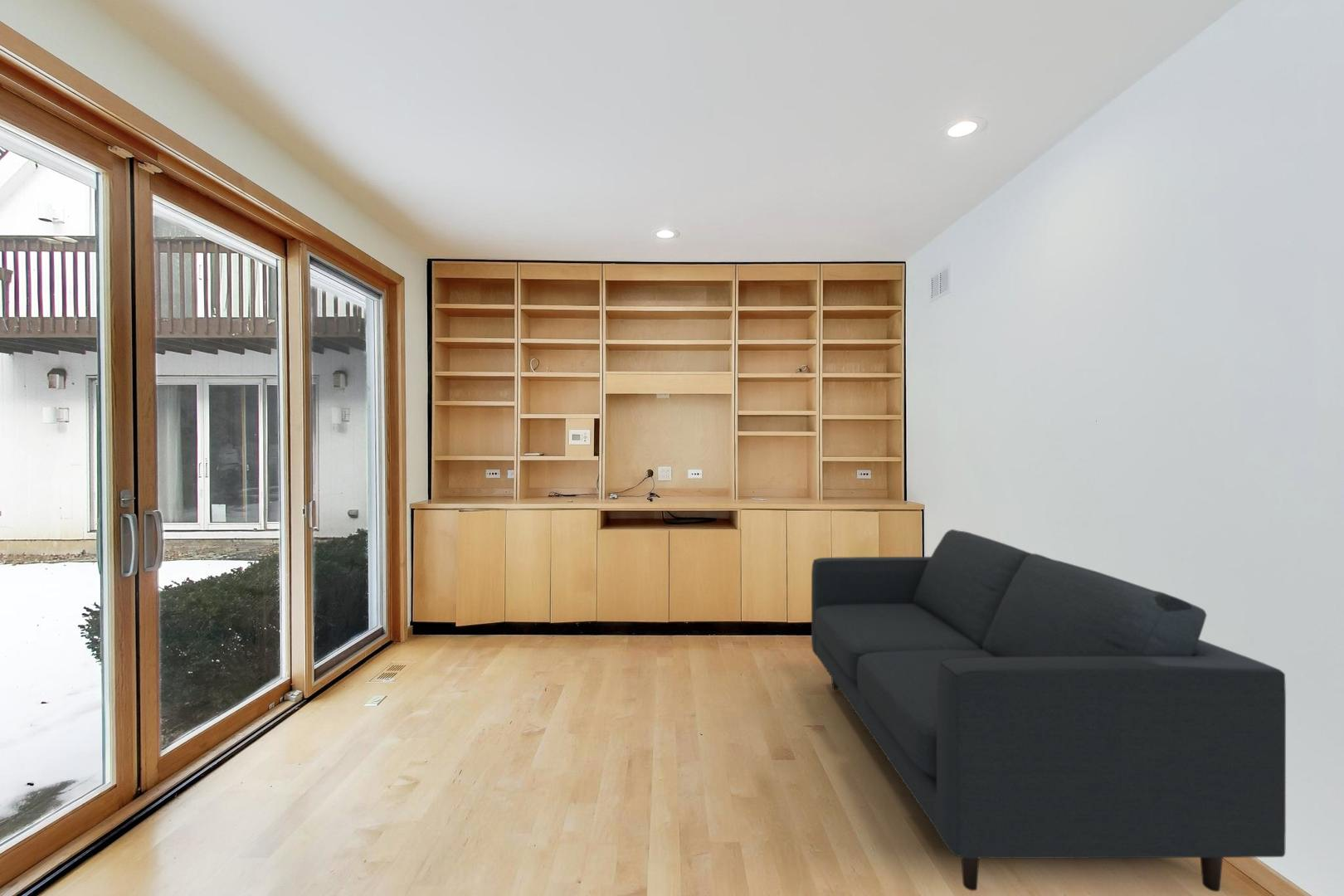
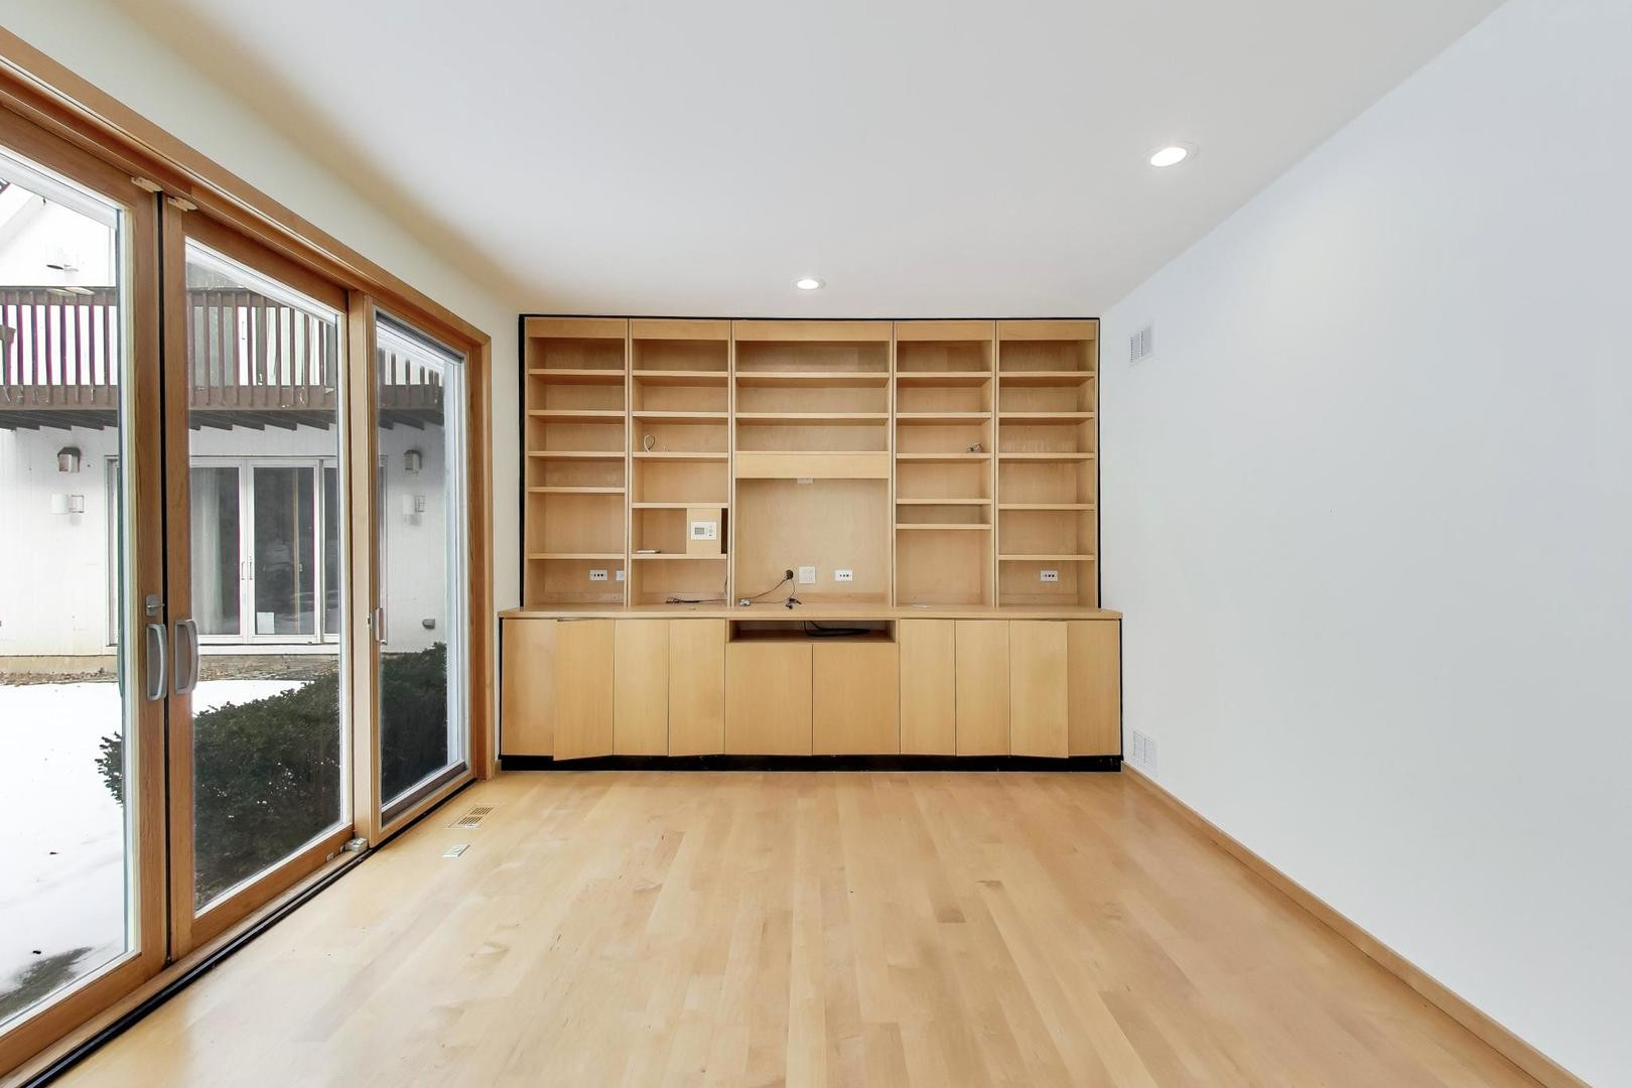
- sofa (965, 655)
